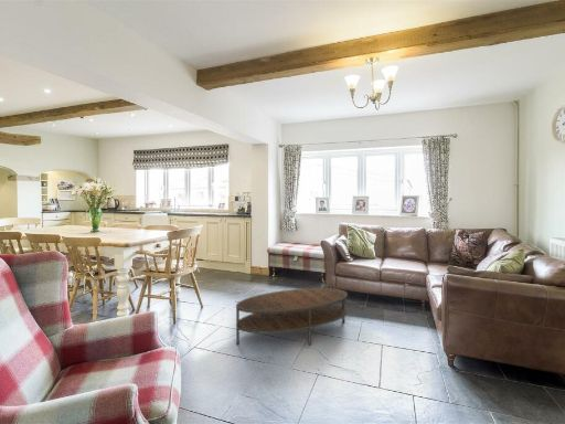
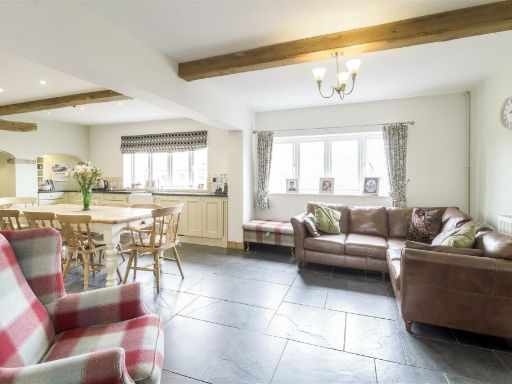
- coffee table (295, 315)
